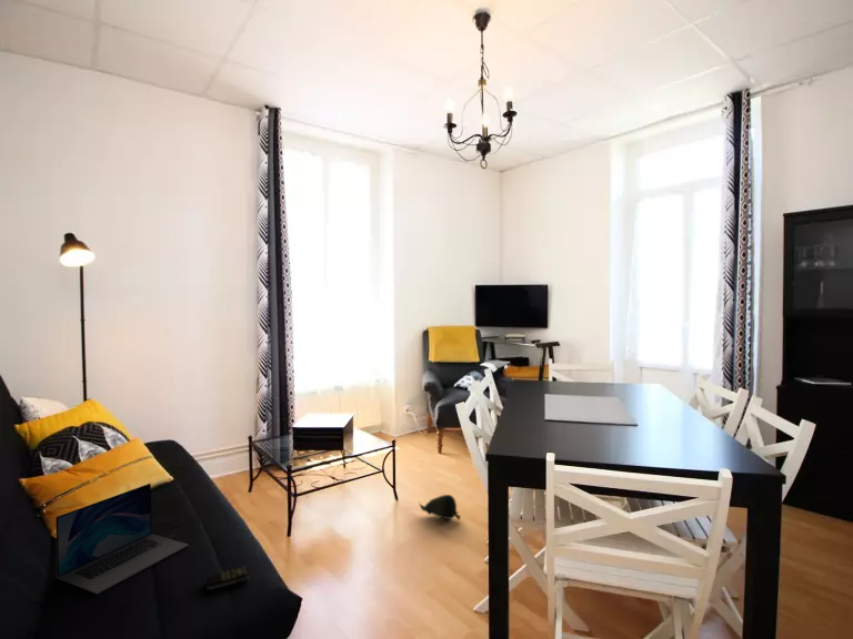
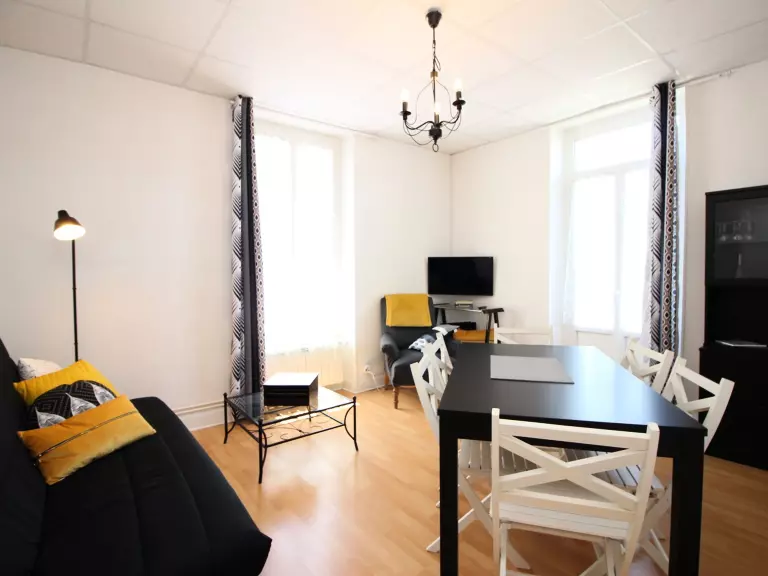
- plush toy (438, 506)
- laptop (127, 531)
- remote control (228, 577)
